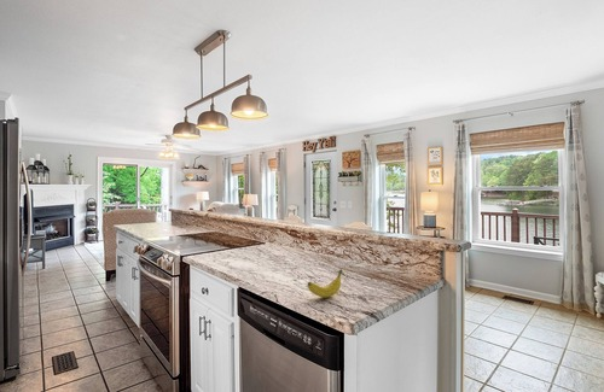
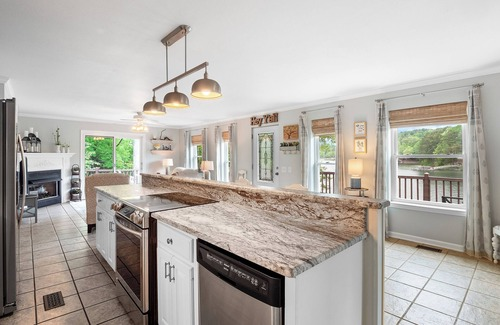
- banana (327, 285)
